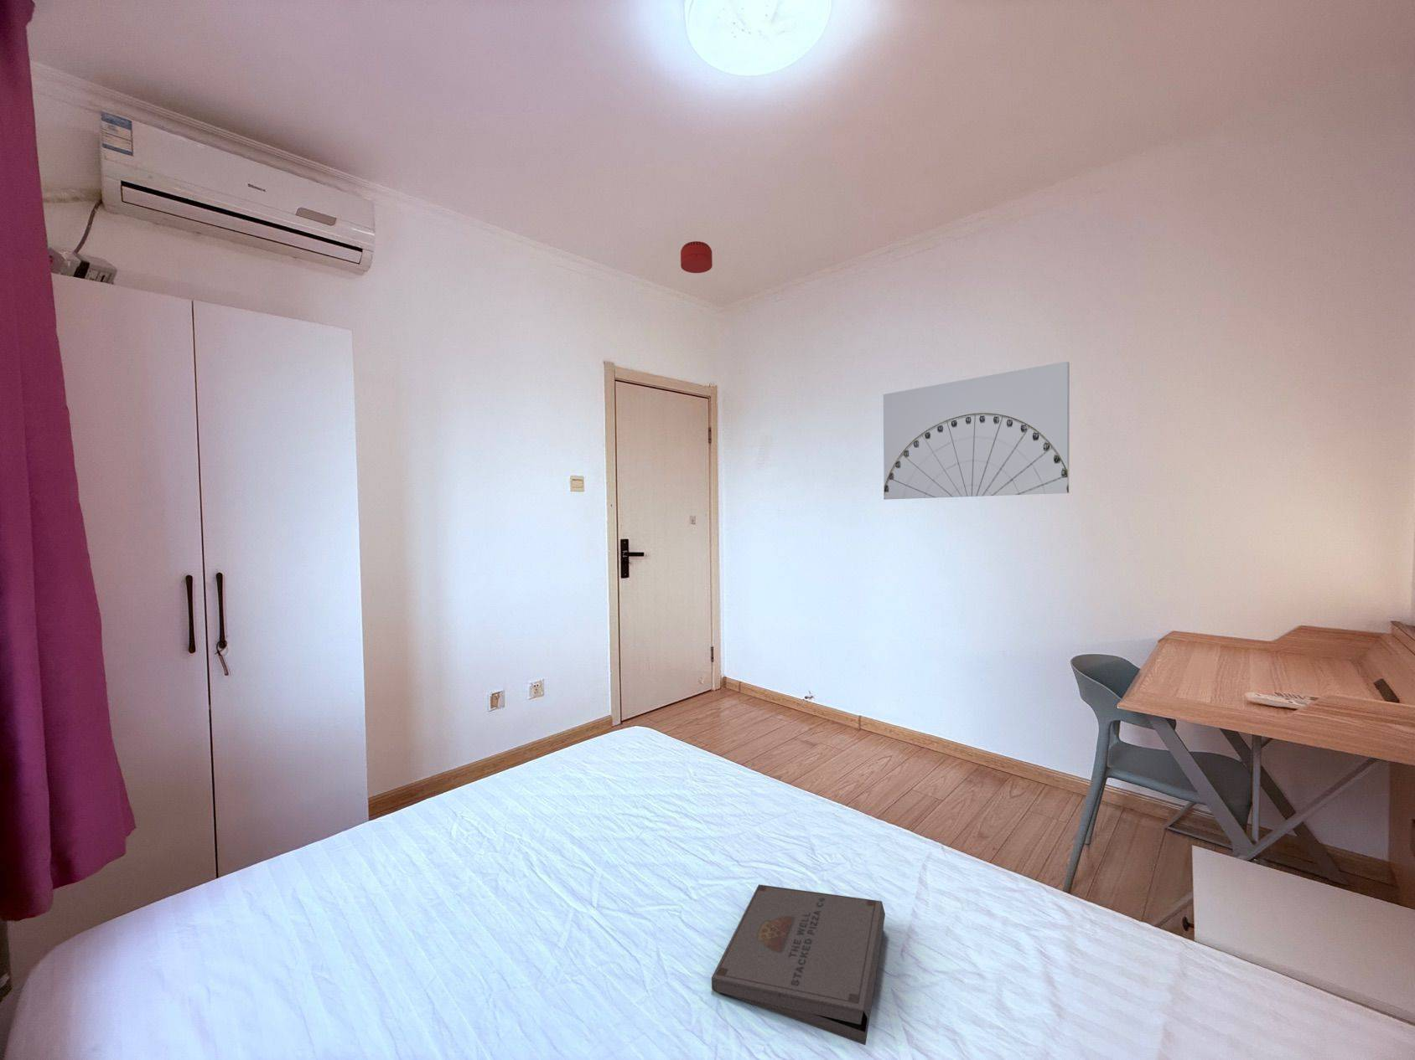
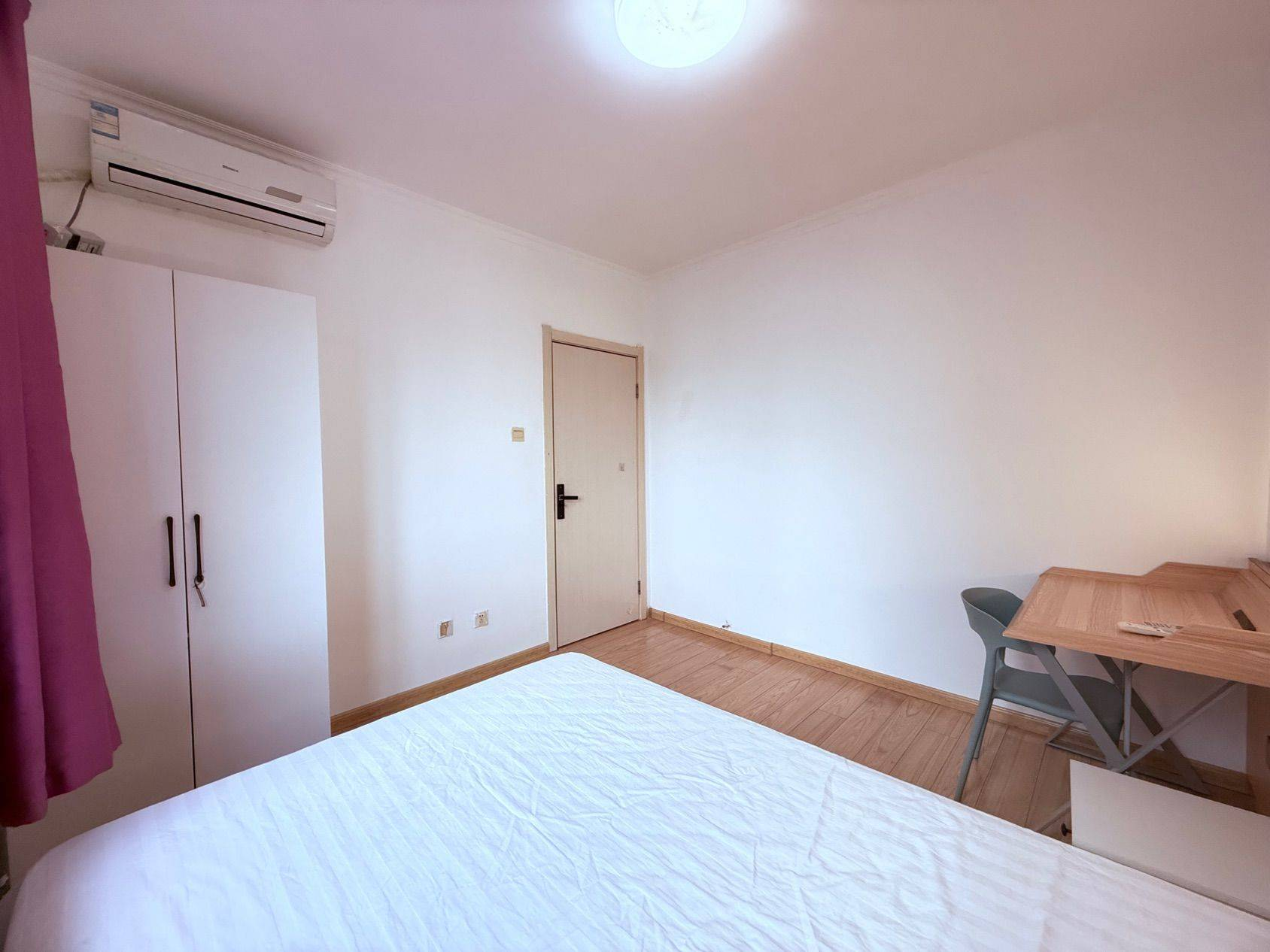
- smoke detector (695, 256)
- wall art (966, 438)
- pizza box (804, 943)
